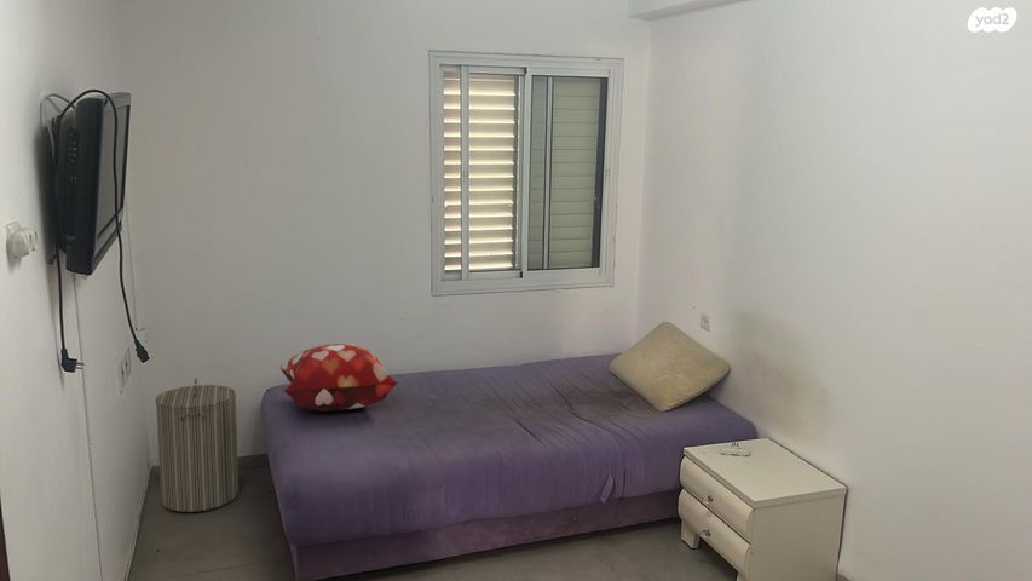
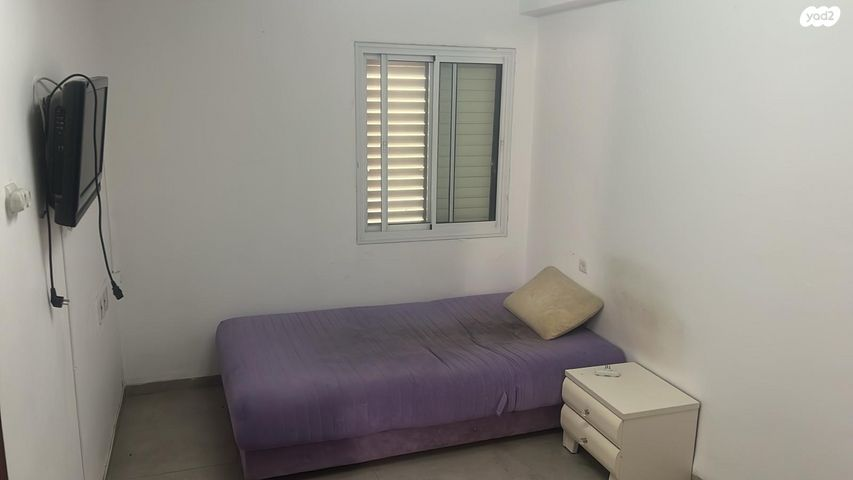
- laundry hamper (197, 438)
- decorative pillow (338, 375)
